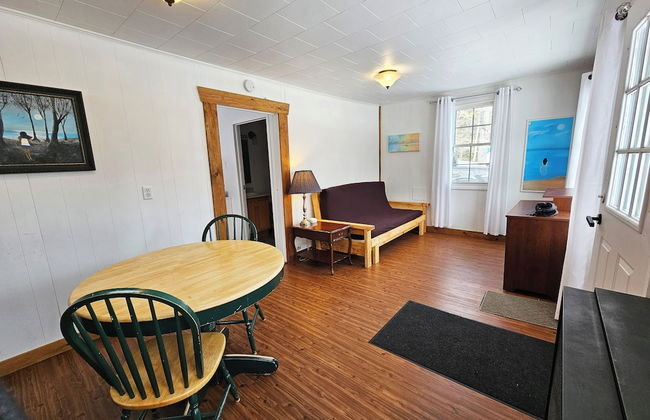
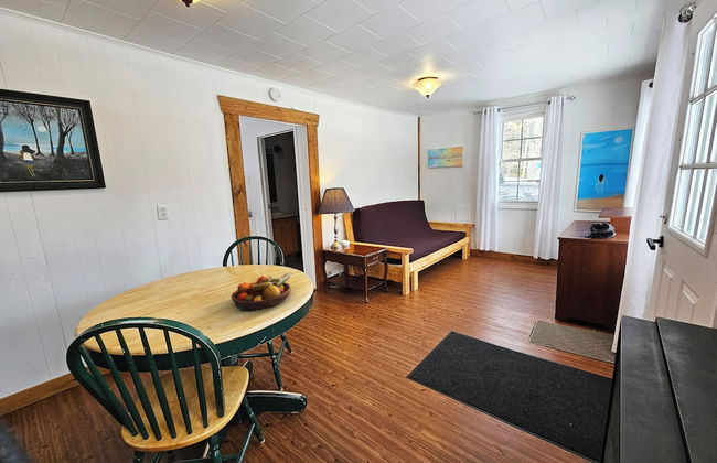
+ fruit bowl (261, 288)
